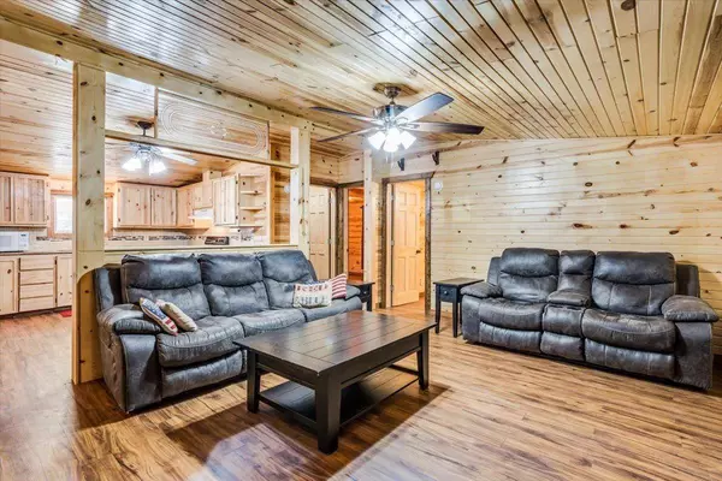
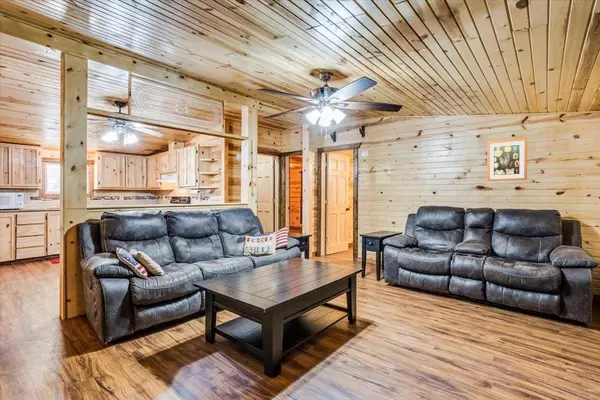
+ wall art (506, 160)
